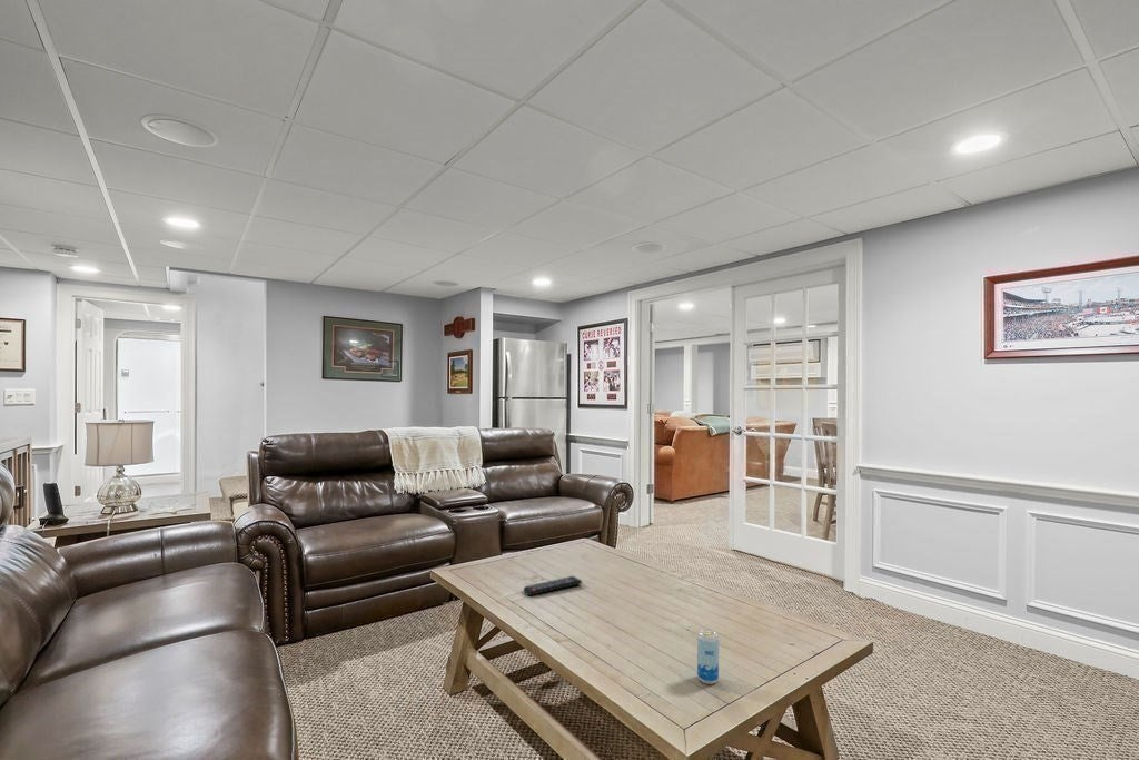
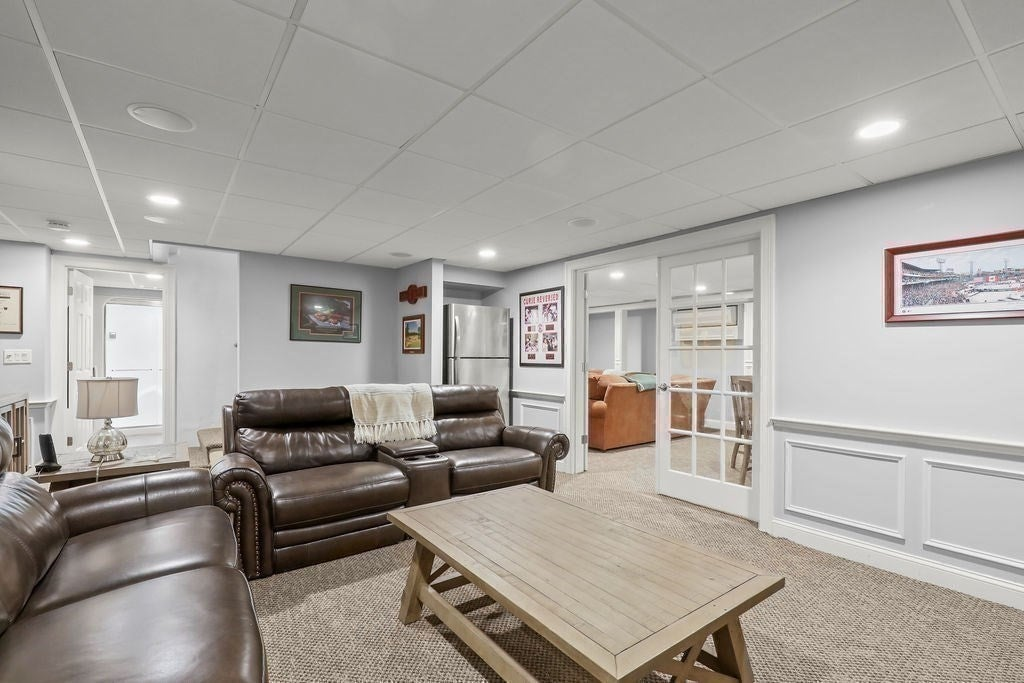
- remote control (553, 585)
- beverage can (707, 655)
